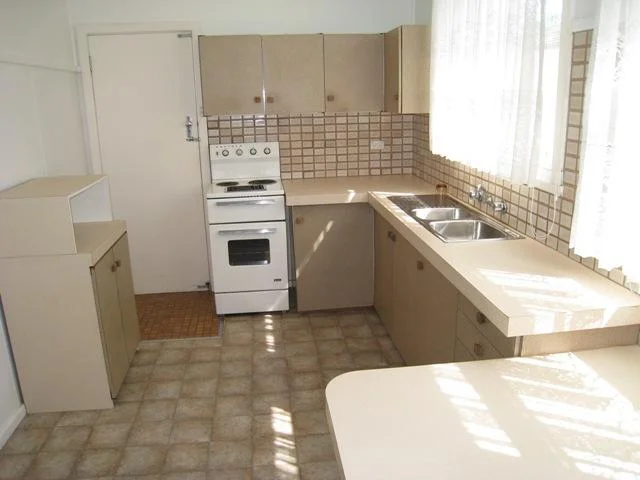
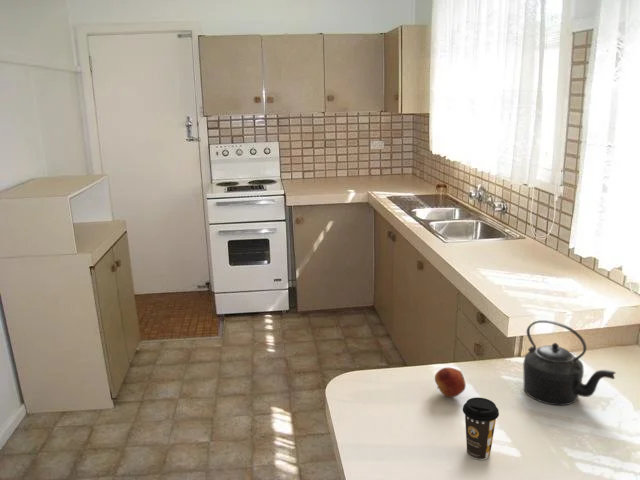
+ kettle (567, 362)
+ fruit (450, 382)
+ coffee cup (479, 428)
